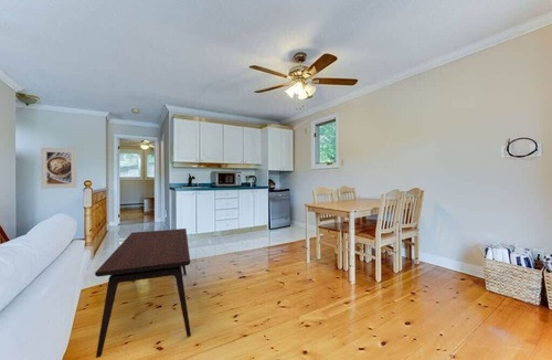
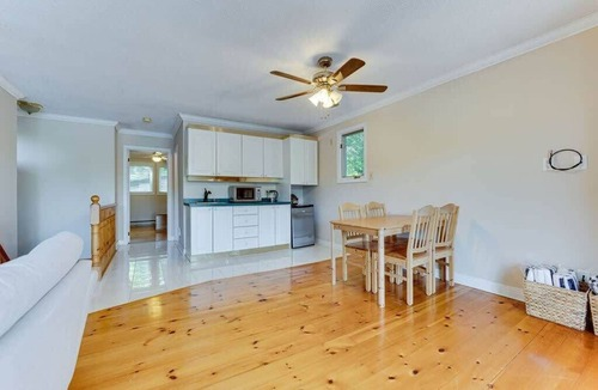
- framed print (59, 168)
- coffee table (155, 273)
